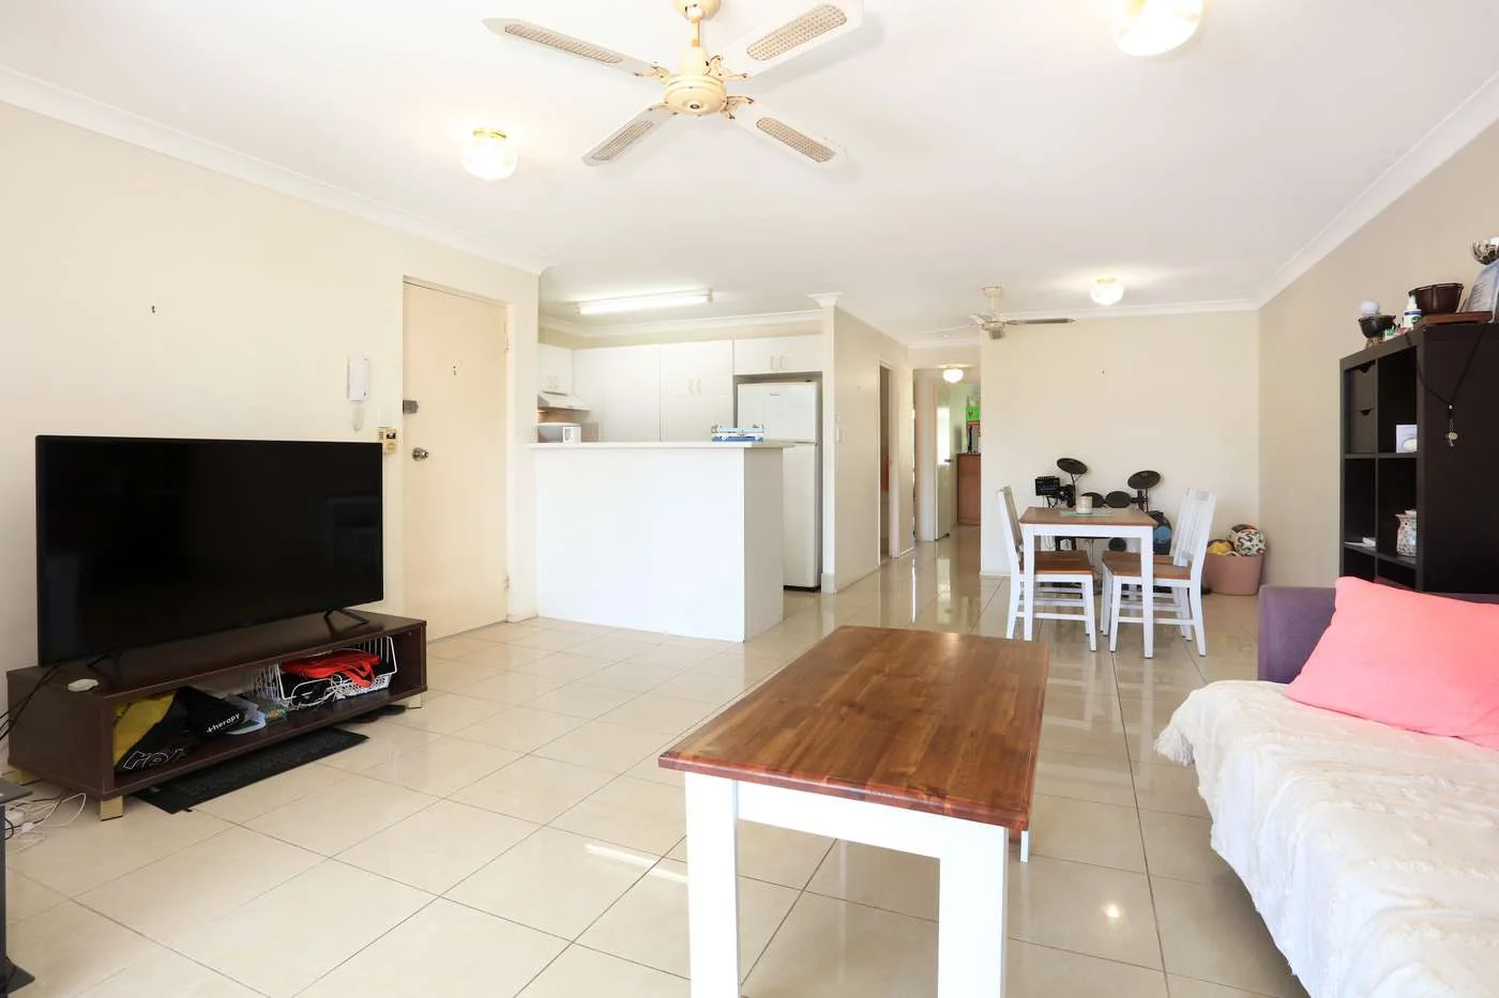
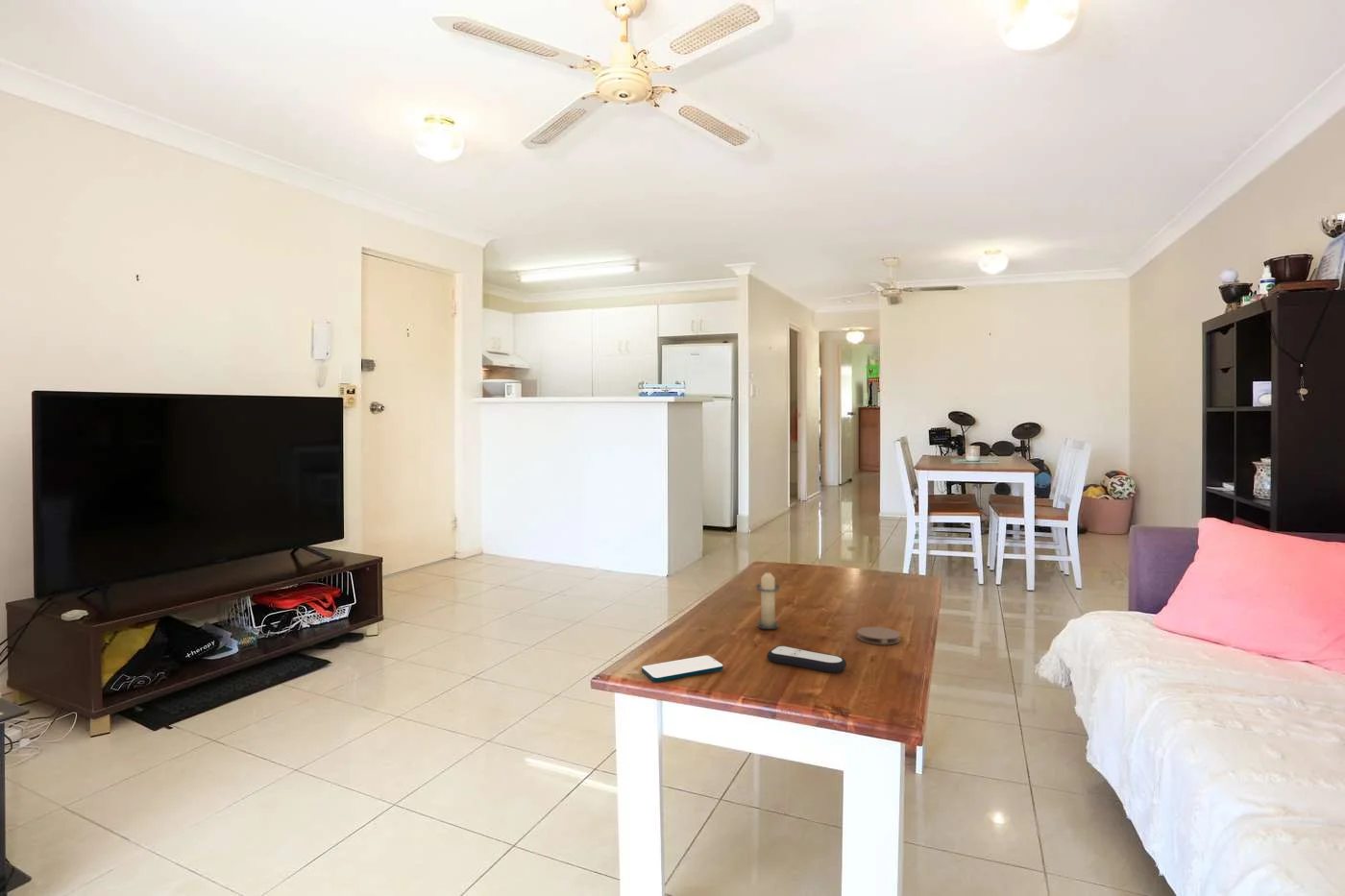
+ candle (768, 597)
+ smartphone (682, 667)
+ remote control (806, 658)
+ coaster (878, 635)
